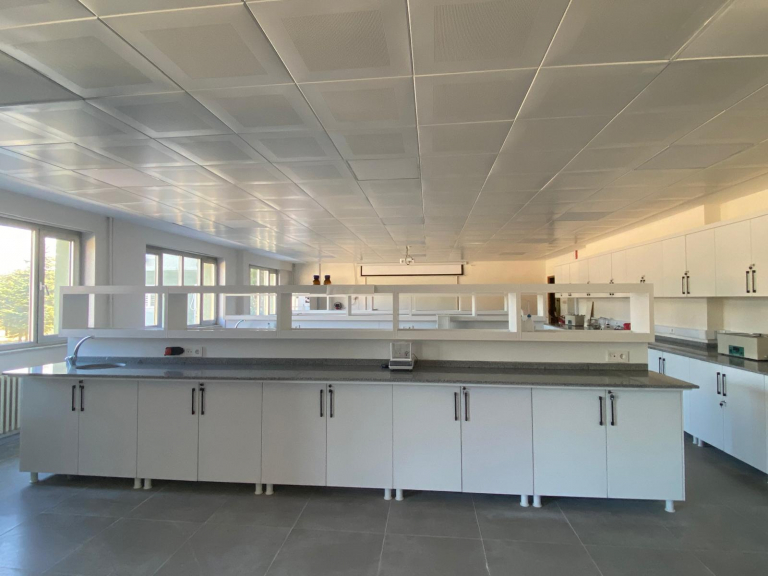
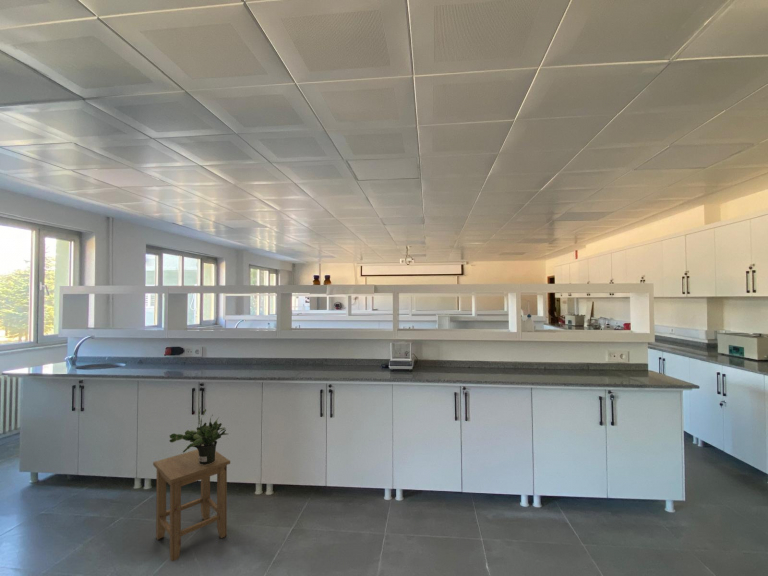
+ potted plant (198, 436)
+ stool (191, 501)
